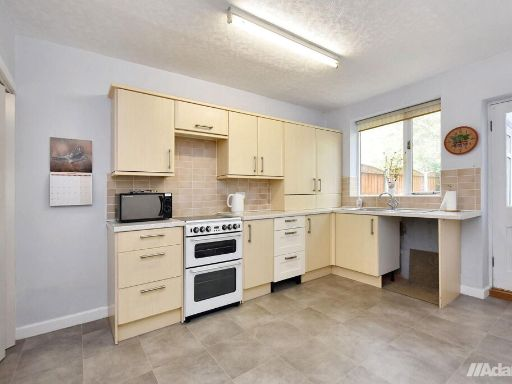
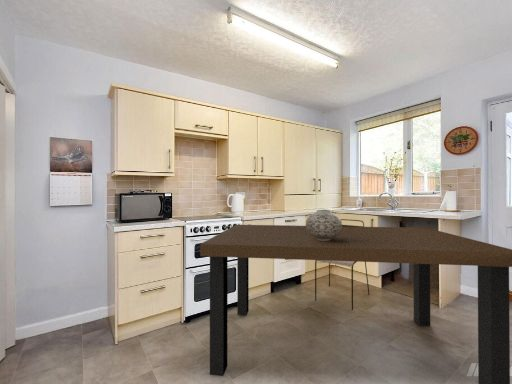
+ dining table (335, 260)
+ vase (323, 224)
+ dining chair (341, 261)
